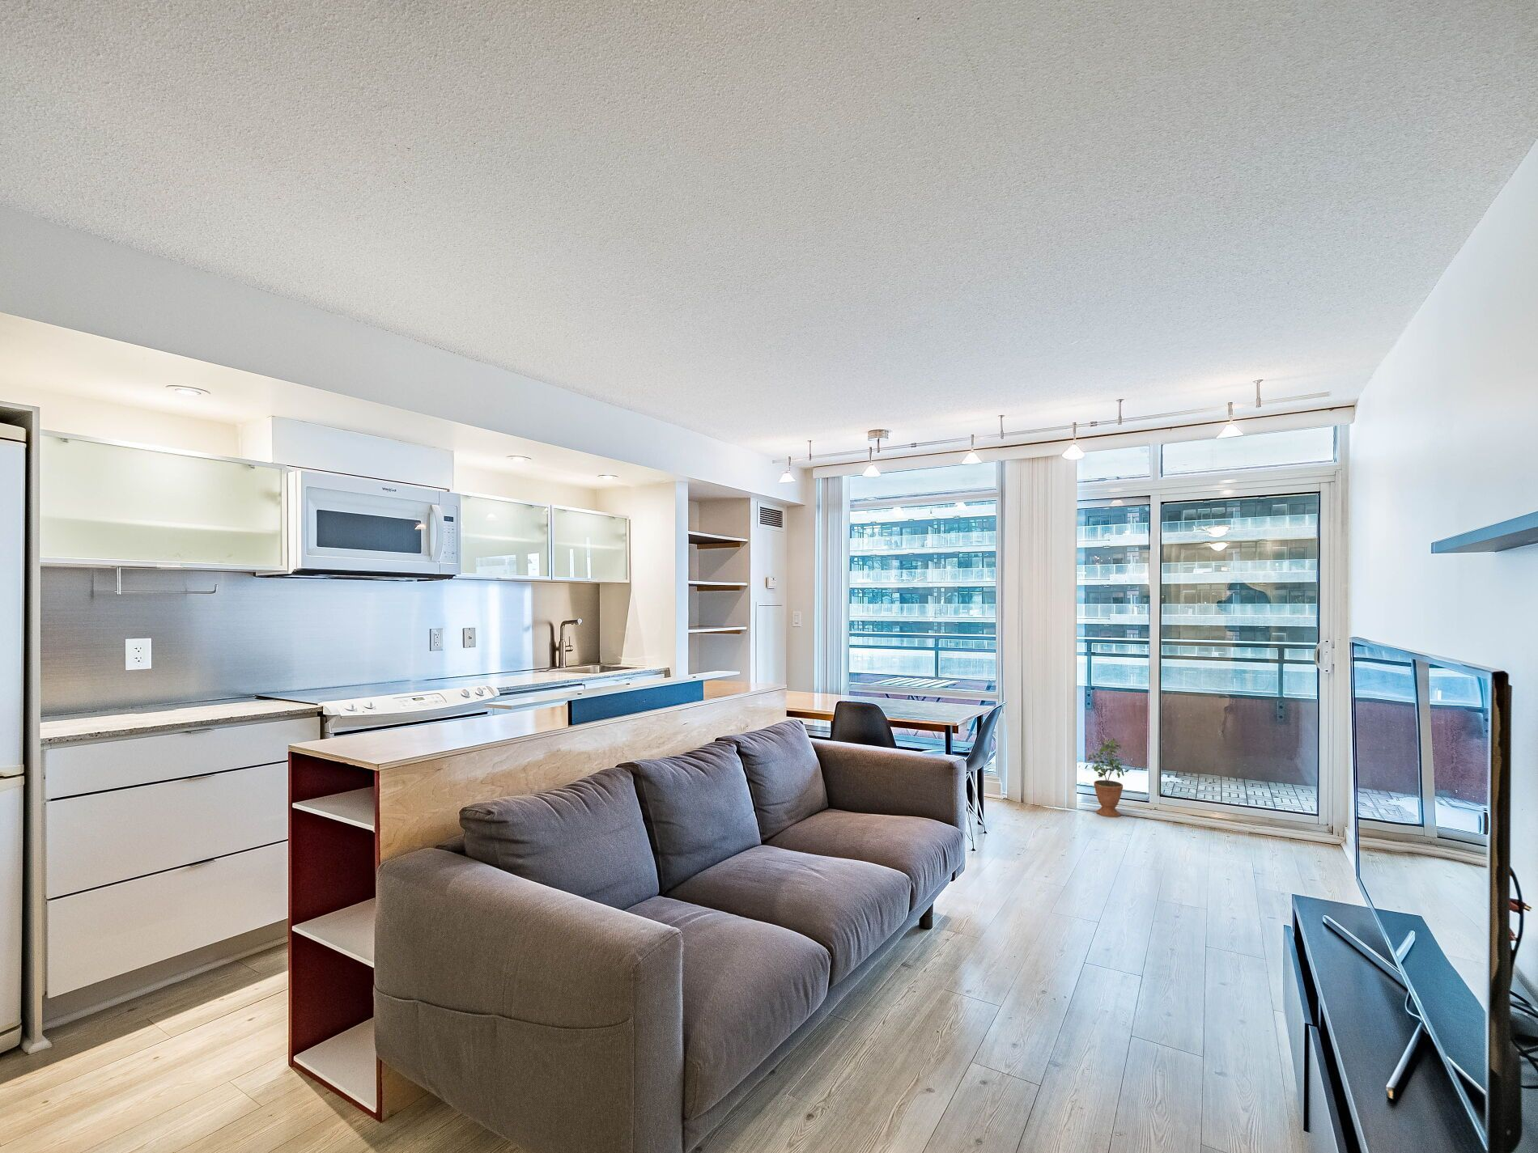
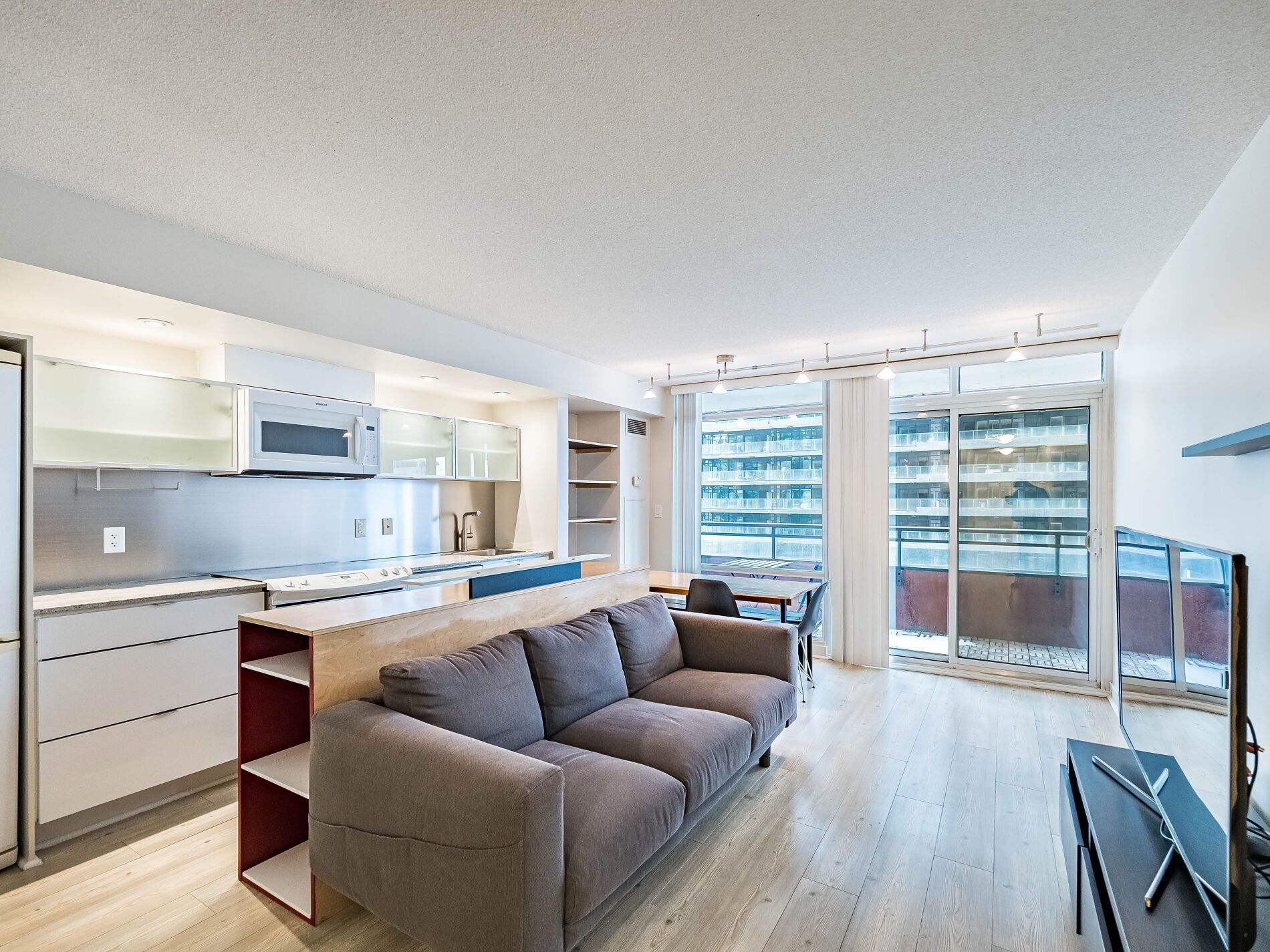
- potted plant (1104, 774)
